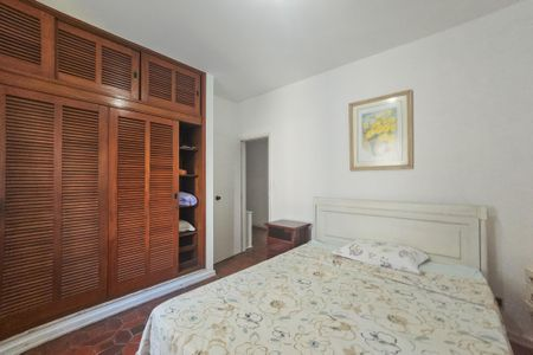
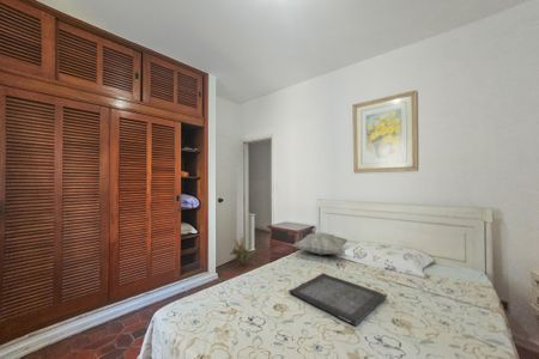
+ decorative plant (241, 248)
+ decorative pillow (321, 243)
+ serving tray (337, 293)
